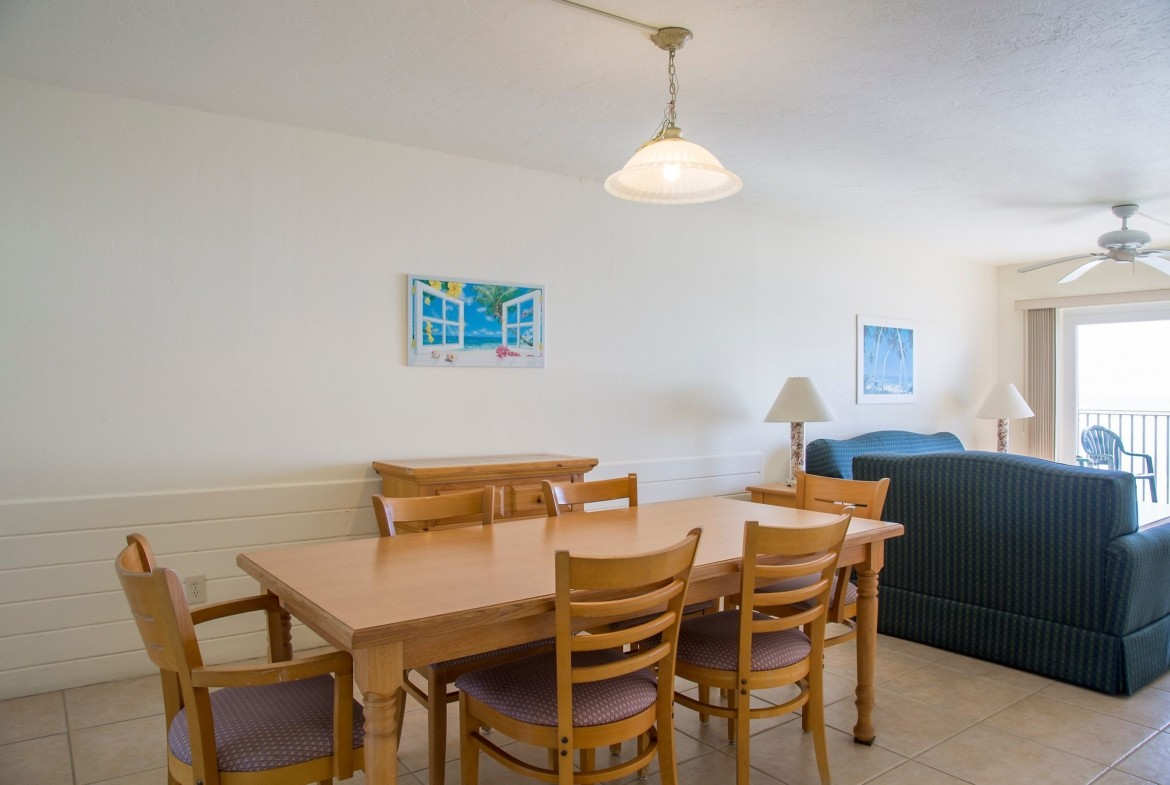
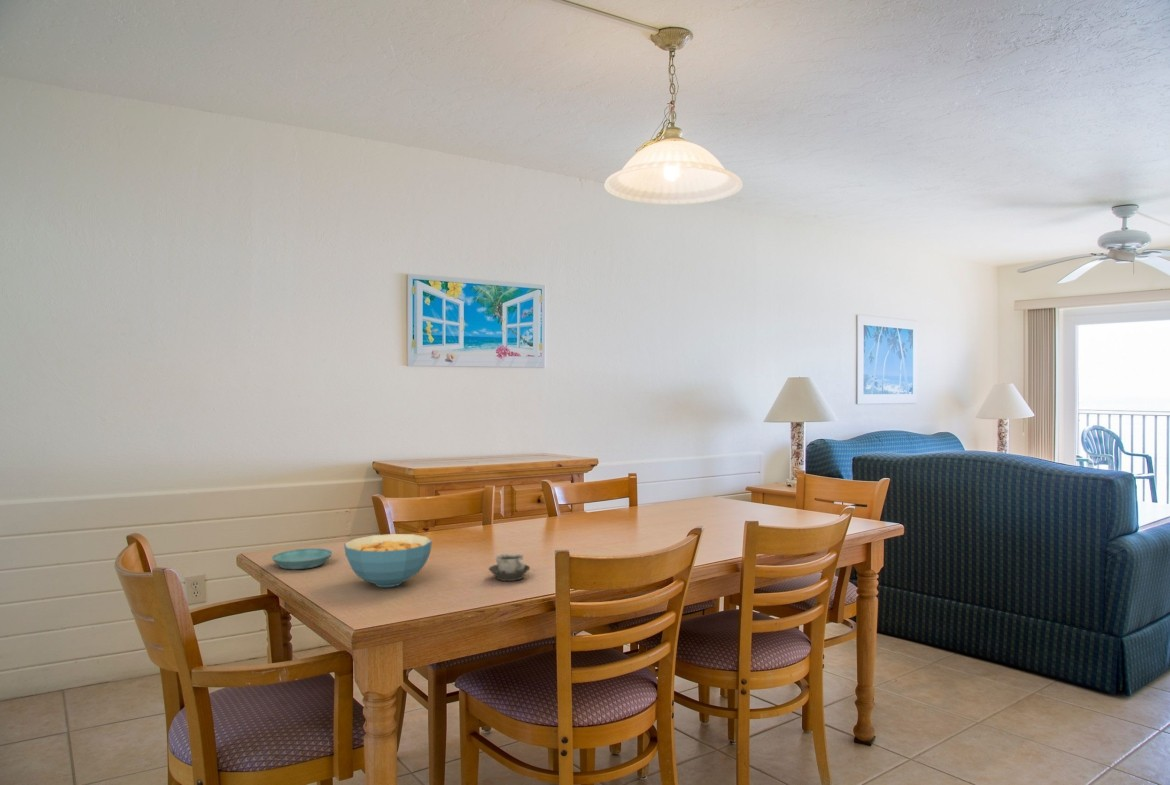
+ cup (509, 567)
+ saucer (302, 559)
+ cereal bowl (388, 563)
